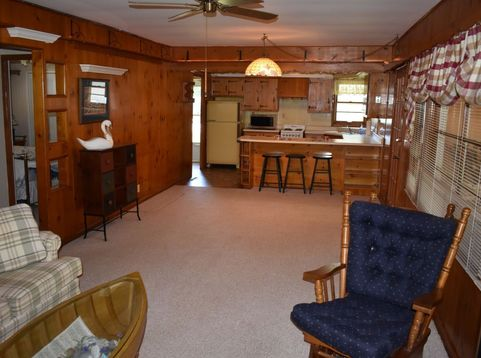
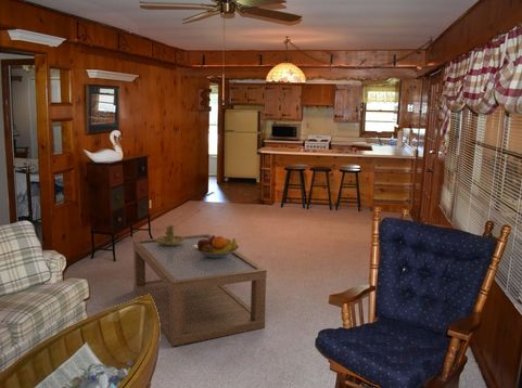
+ coffee table (193, 281)
+ candle holder (170, 234)
+ fruit bowl (215, 244)
